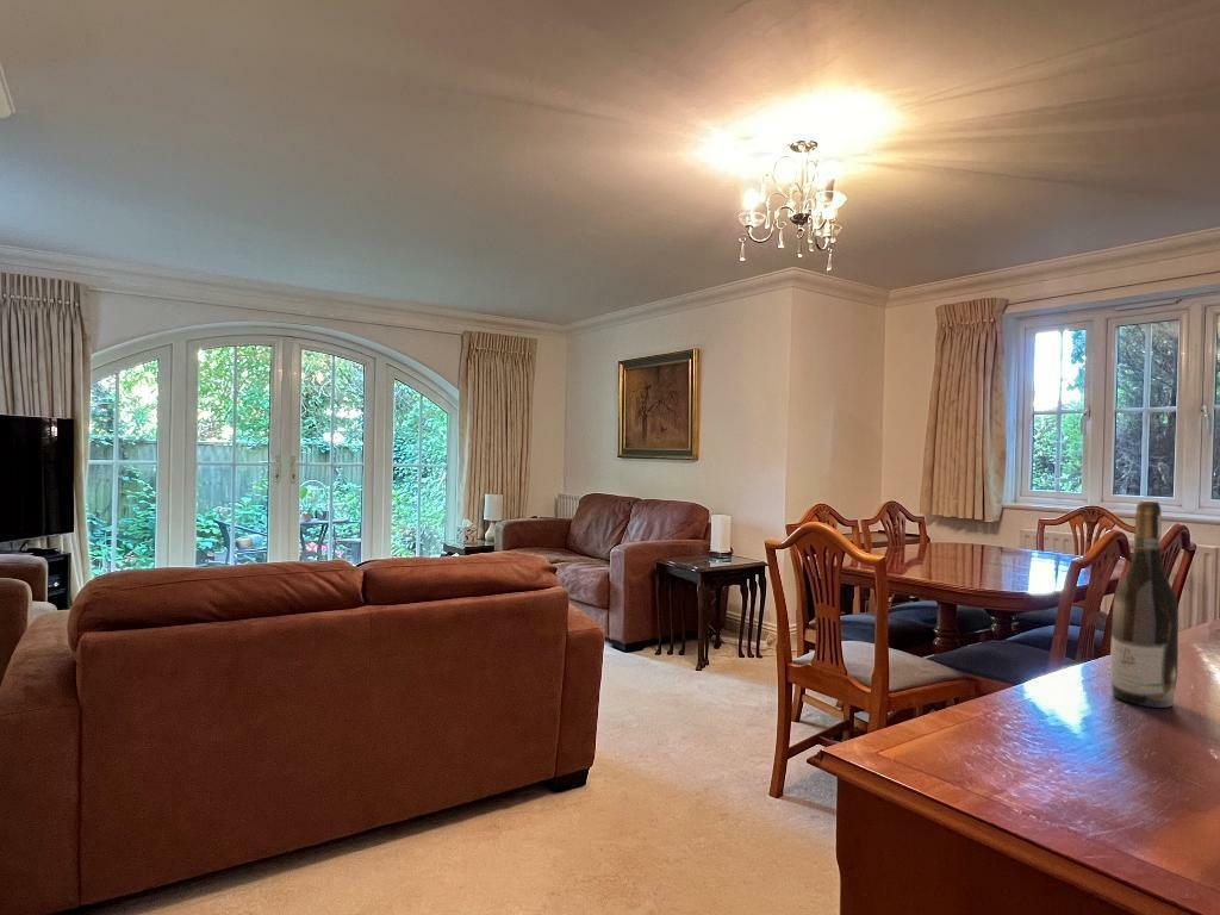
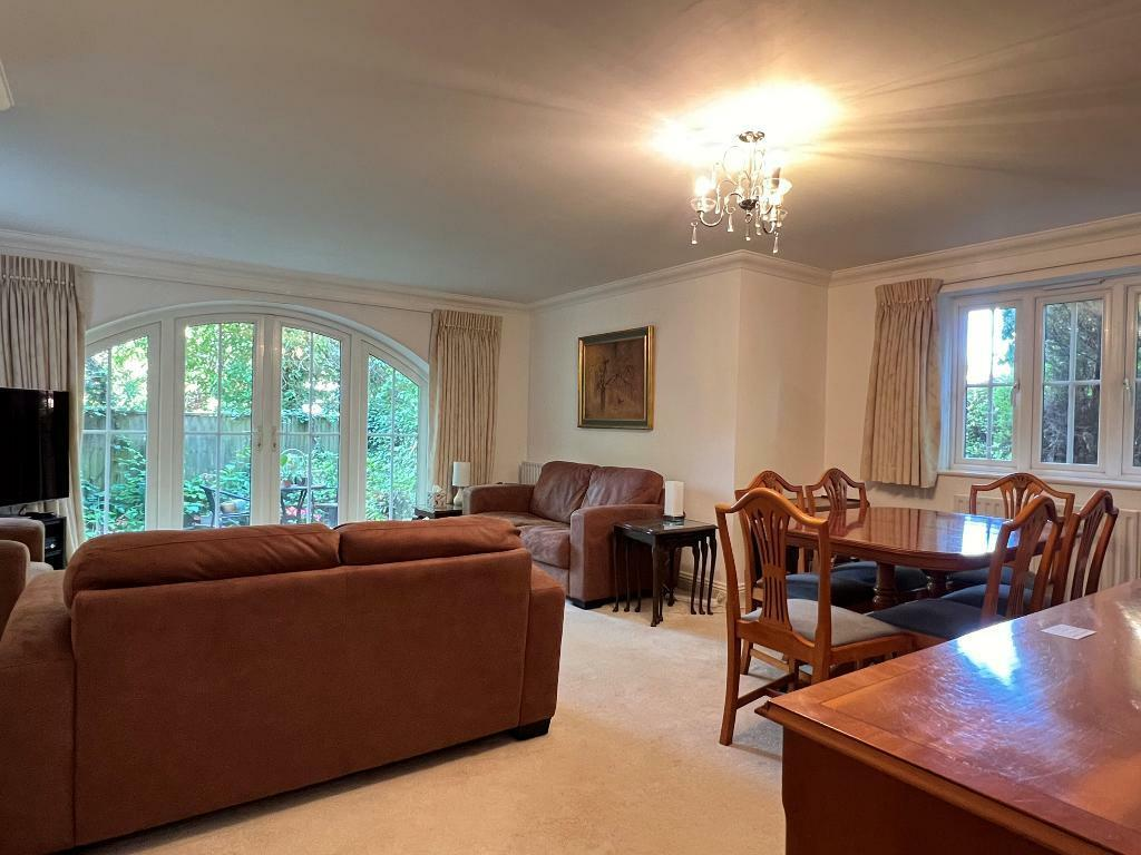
- wine bottle (1145, 599)
